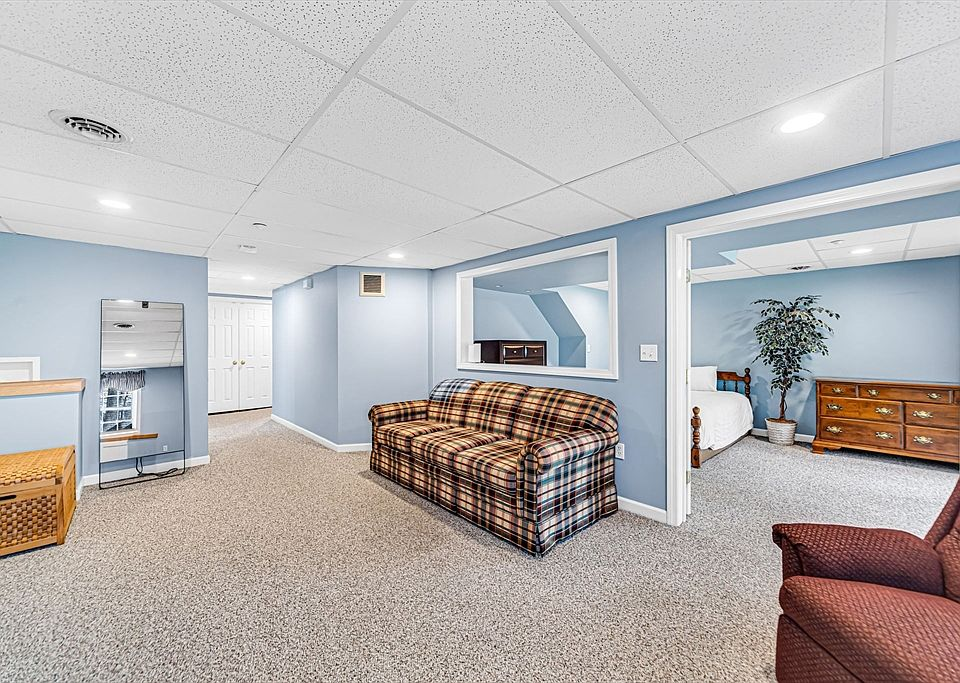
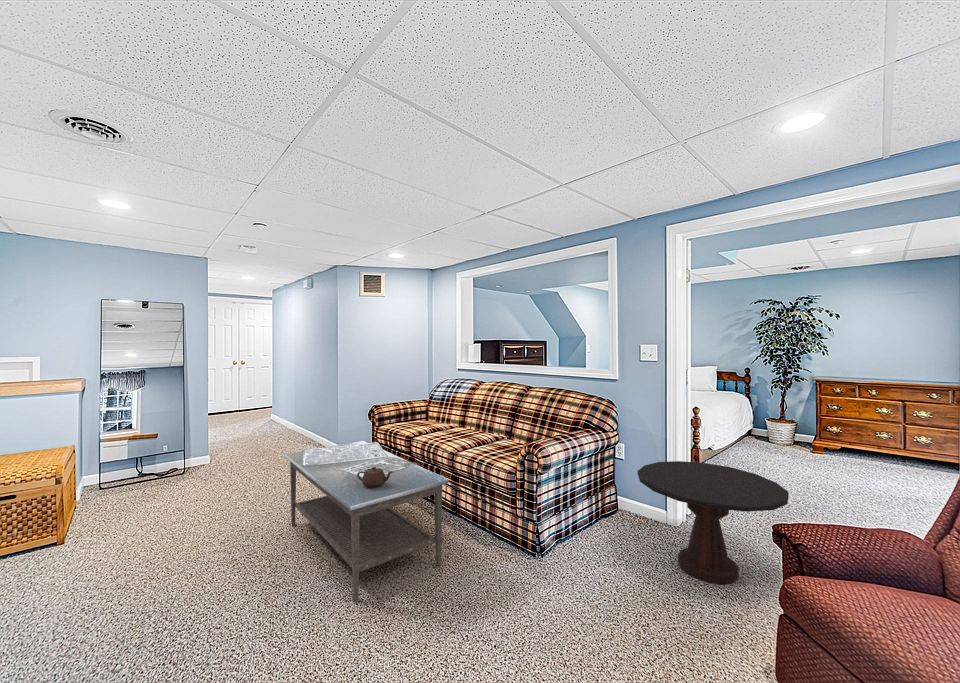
+ coffee table (362, 494)
+ side table (707, 524)
